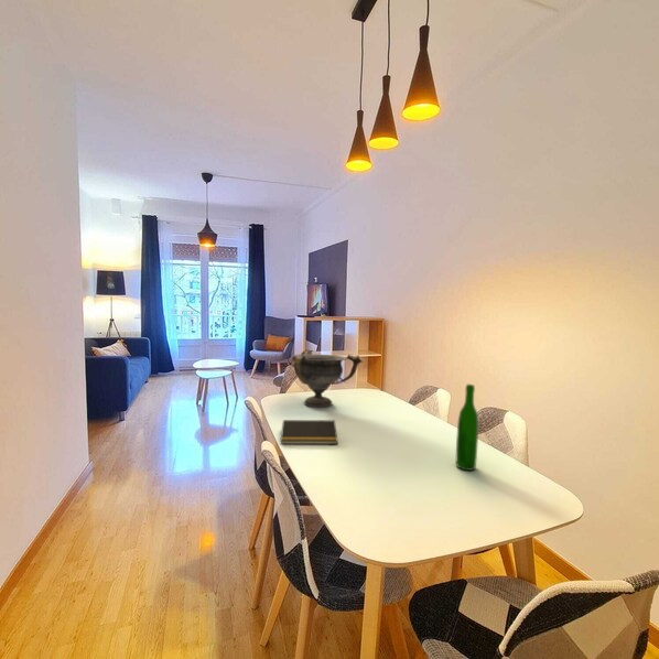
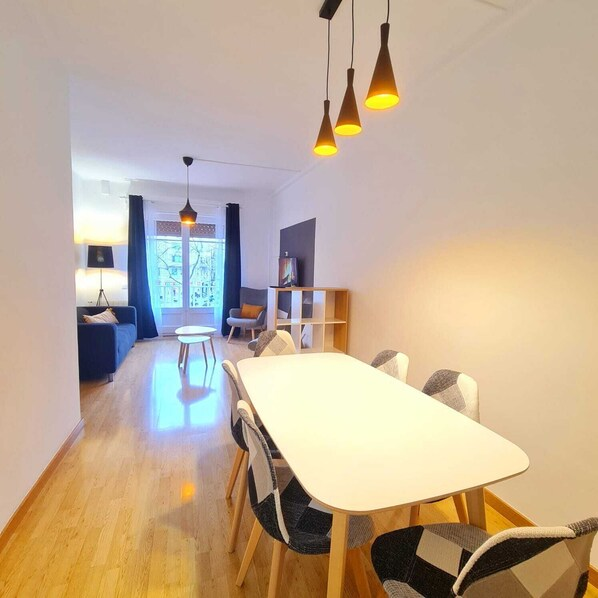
- decorative bowl (313, 377)
- wine bottle (467, 425)
- notepad (309, 431)
